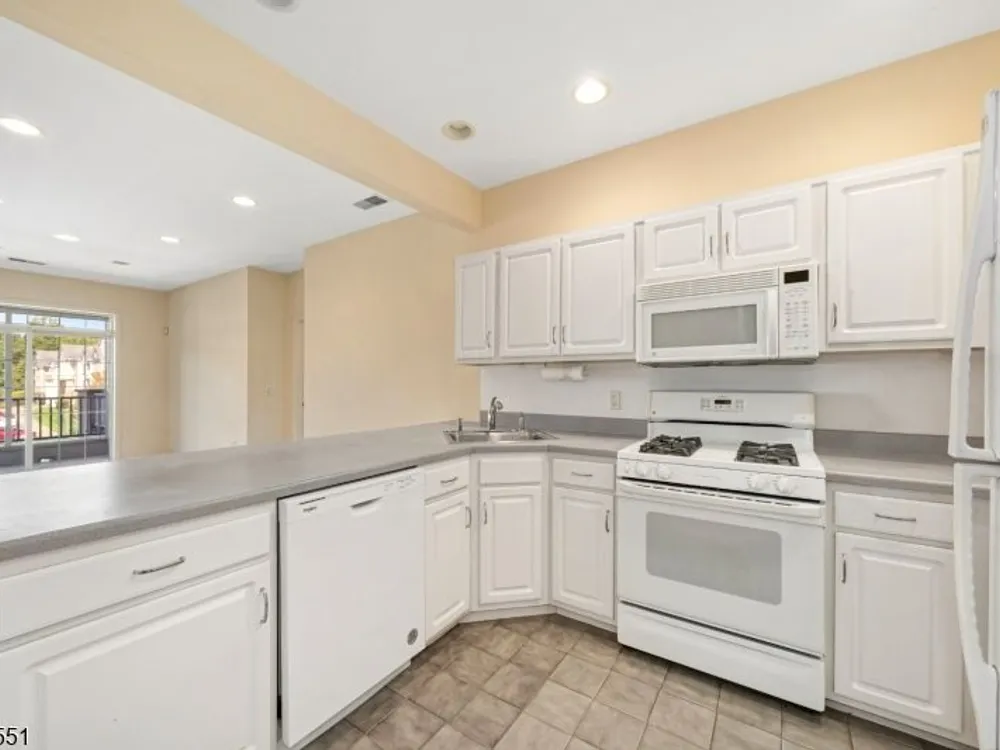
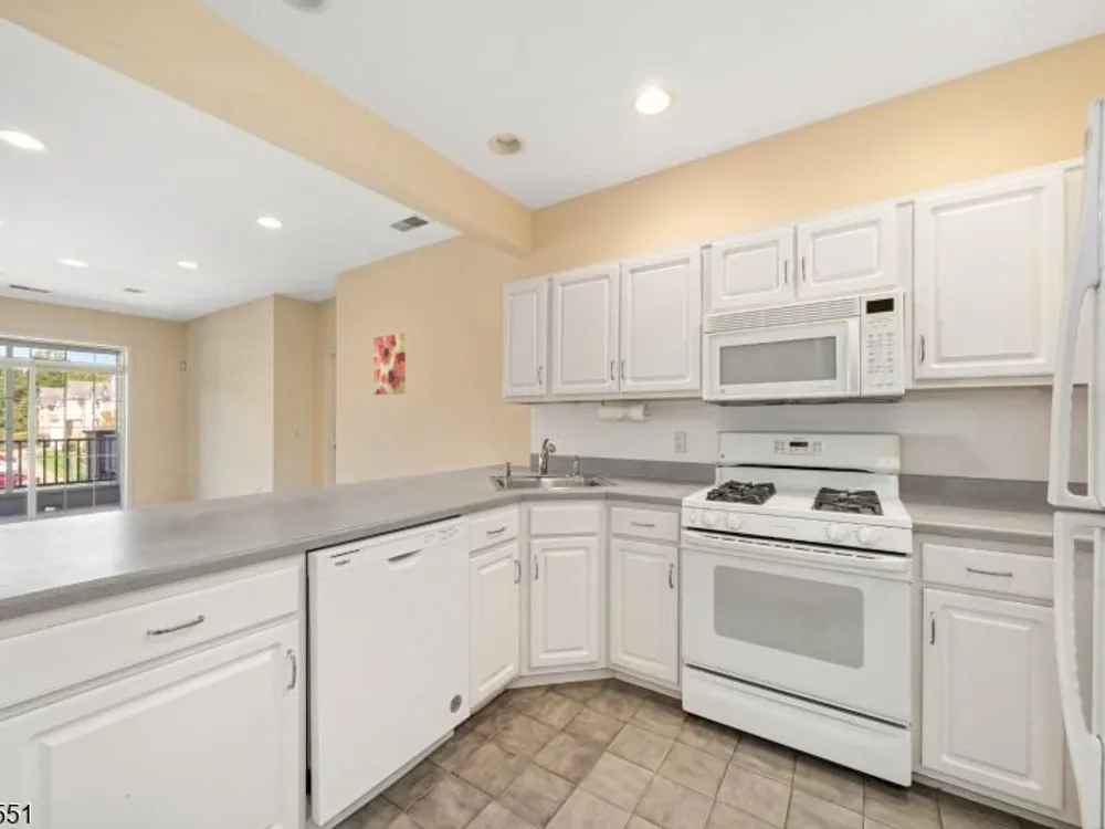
+ wall art (389, 365)
